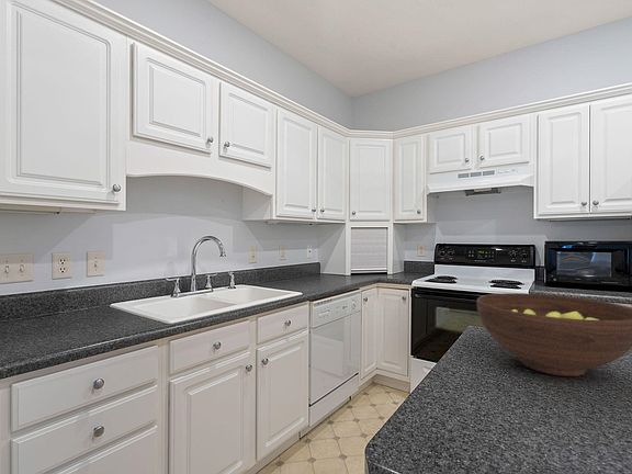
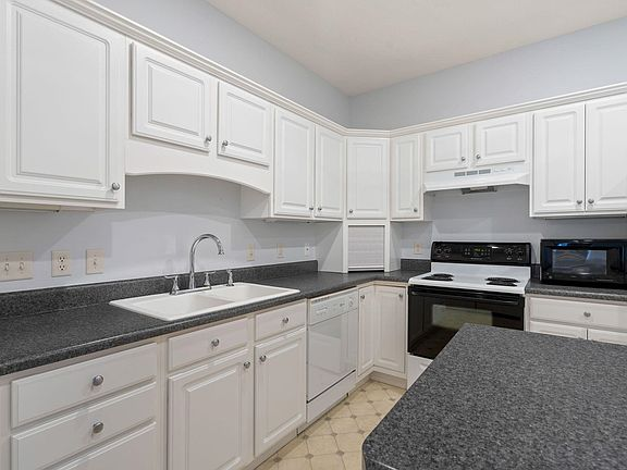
- fruit bowl (551, 336)
